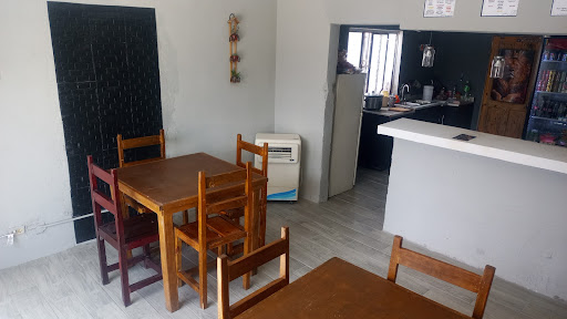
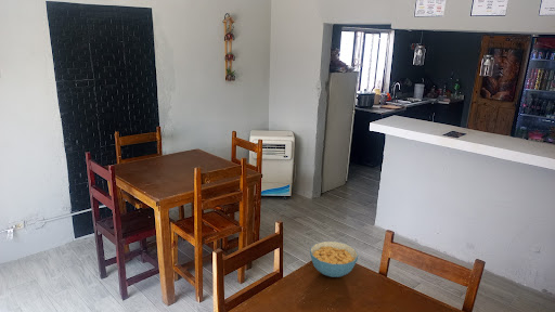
+ cereal bowl (333, 262)
